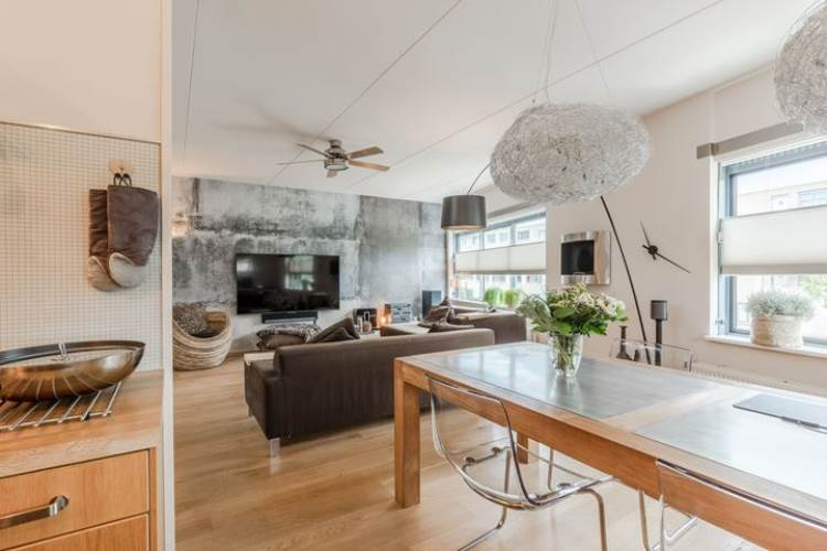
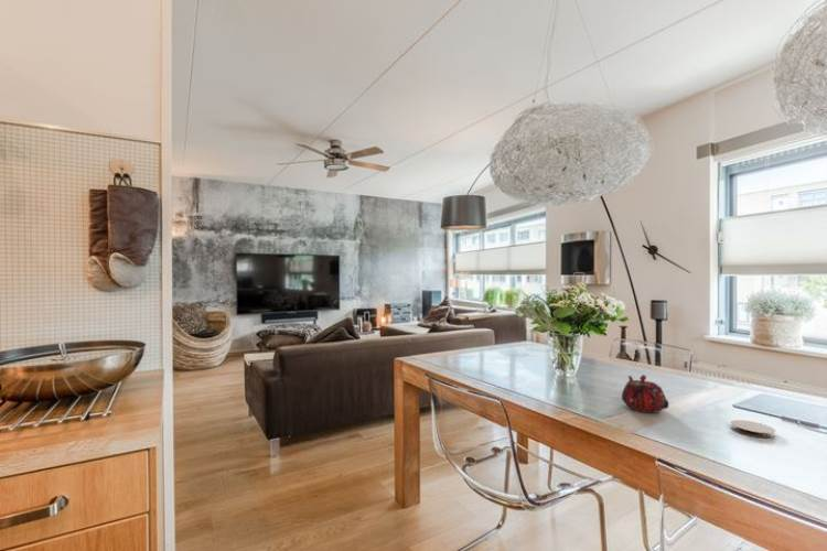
+ coaster (752, 428)
+ teapot (642, 391)
